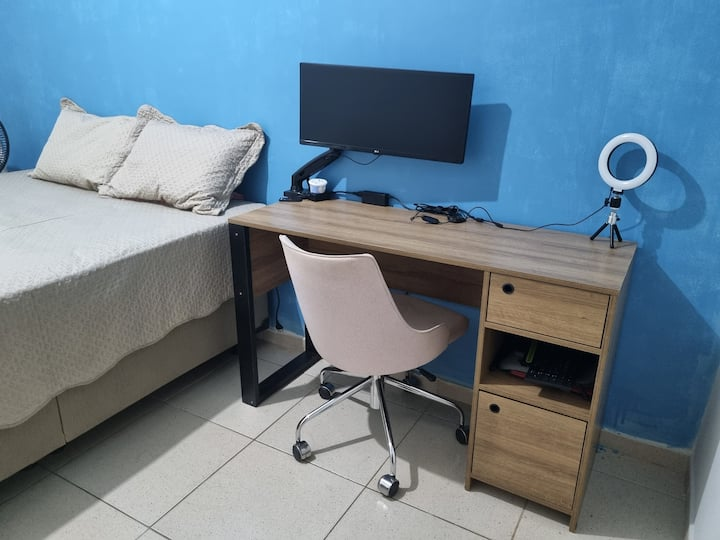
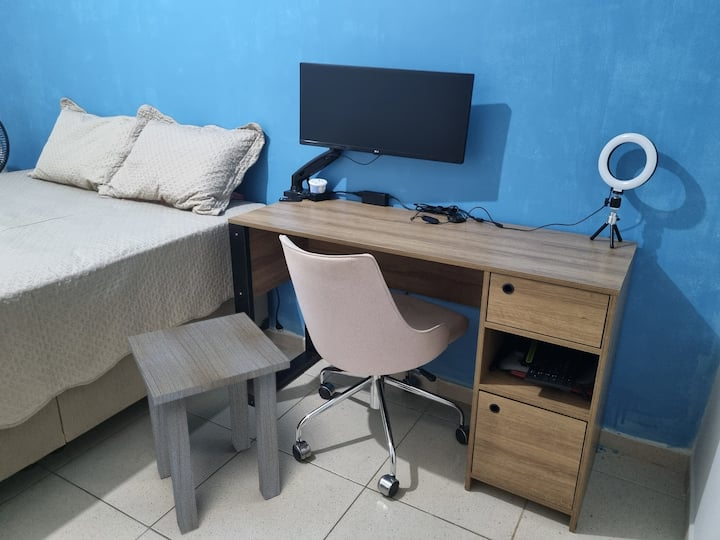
+ side table (230, 415)
